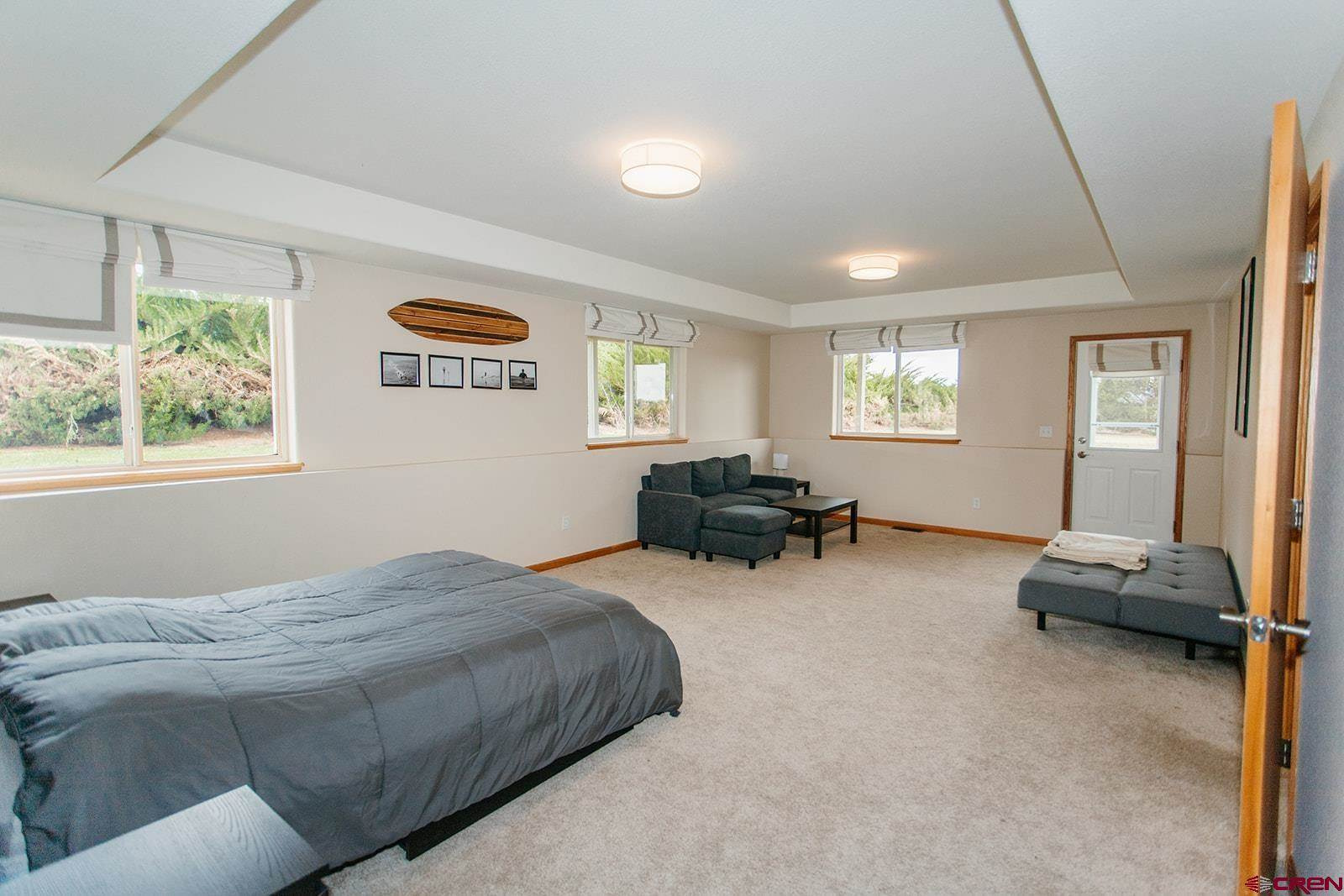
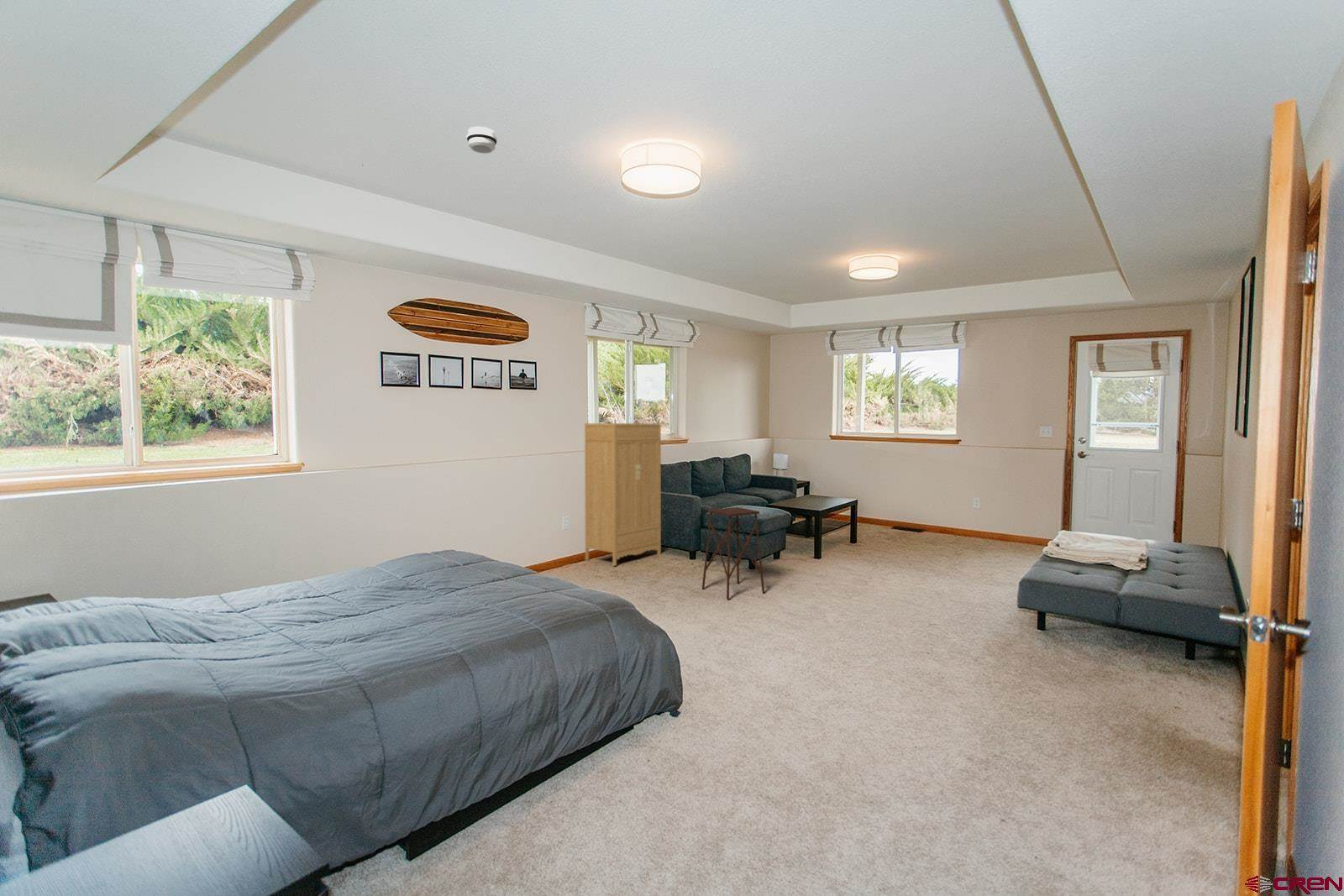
+ side table (729, 551)
+ cabinet (623, 490)
+ smoke detector (481, 140)
